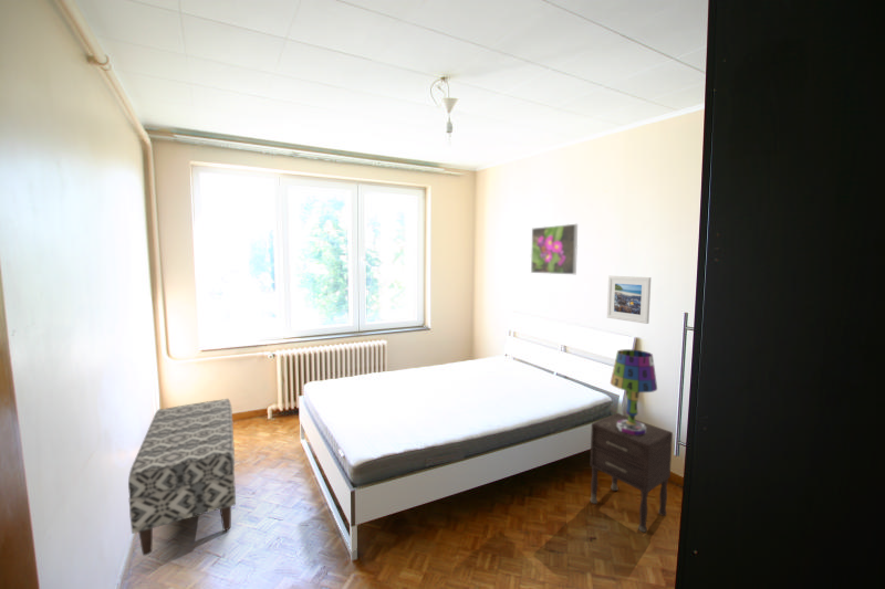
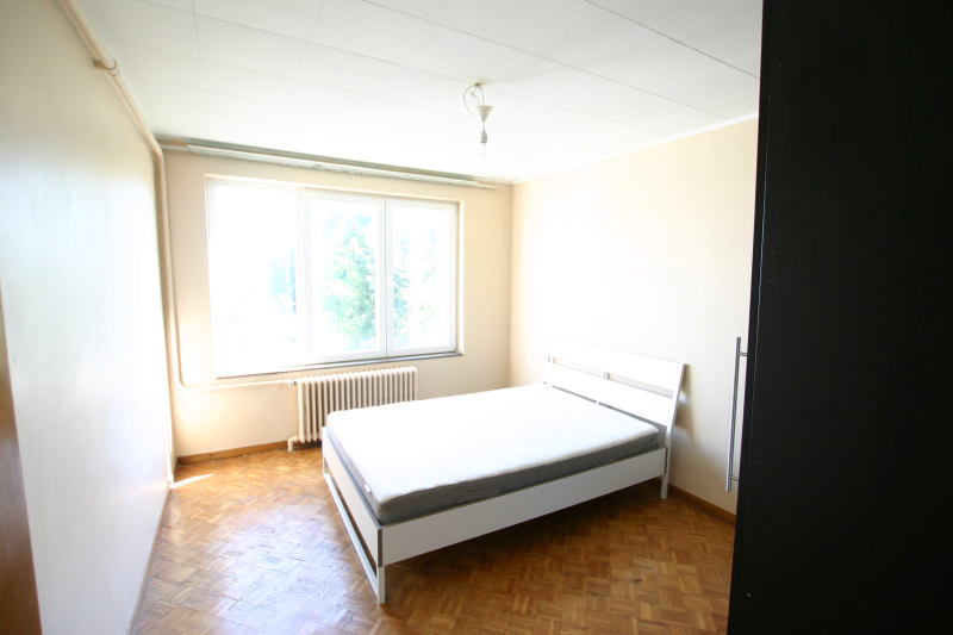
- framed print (552, 250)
- bench (191, 462)
- nightstand (628, 467)
- table lamp (633, 391)
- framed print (627, 298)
